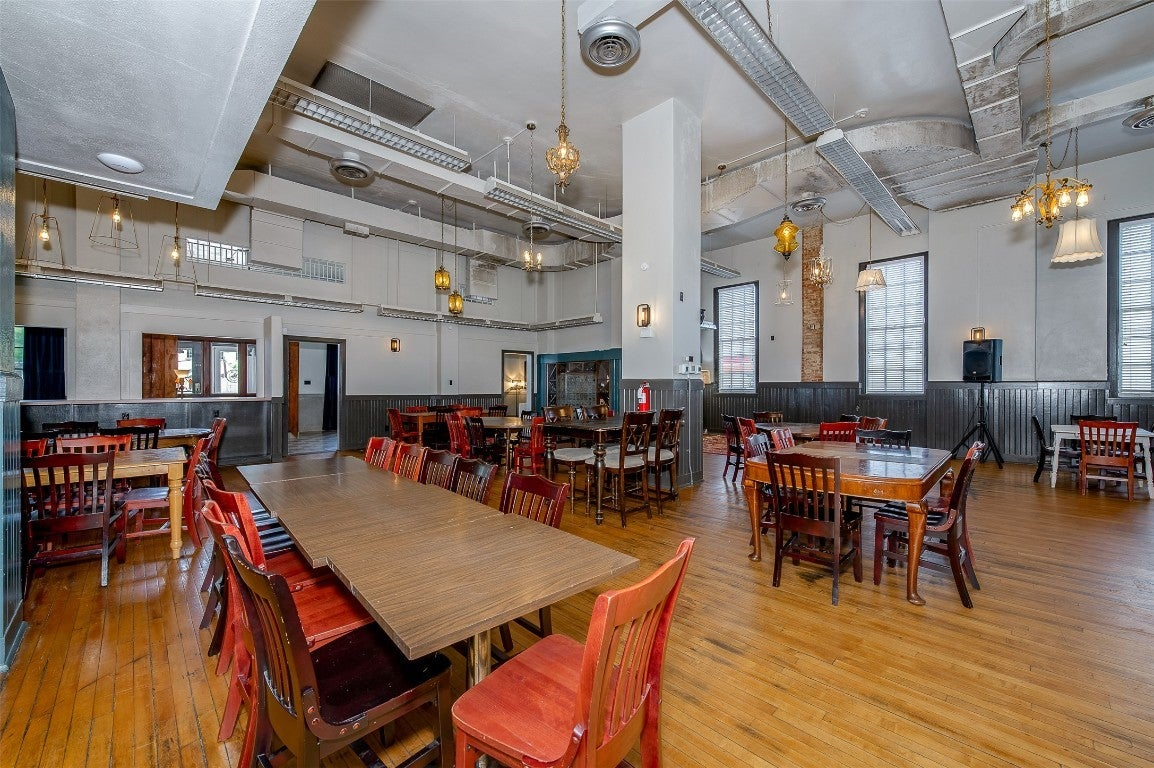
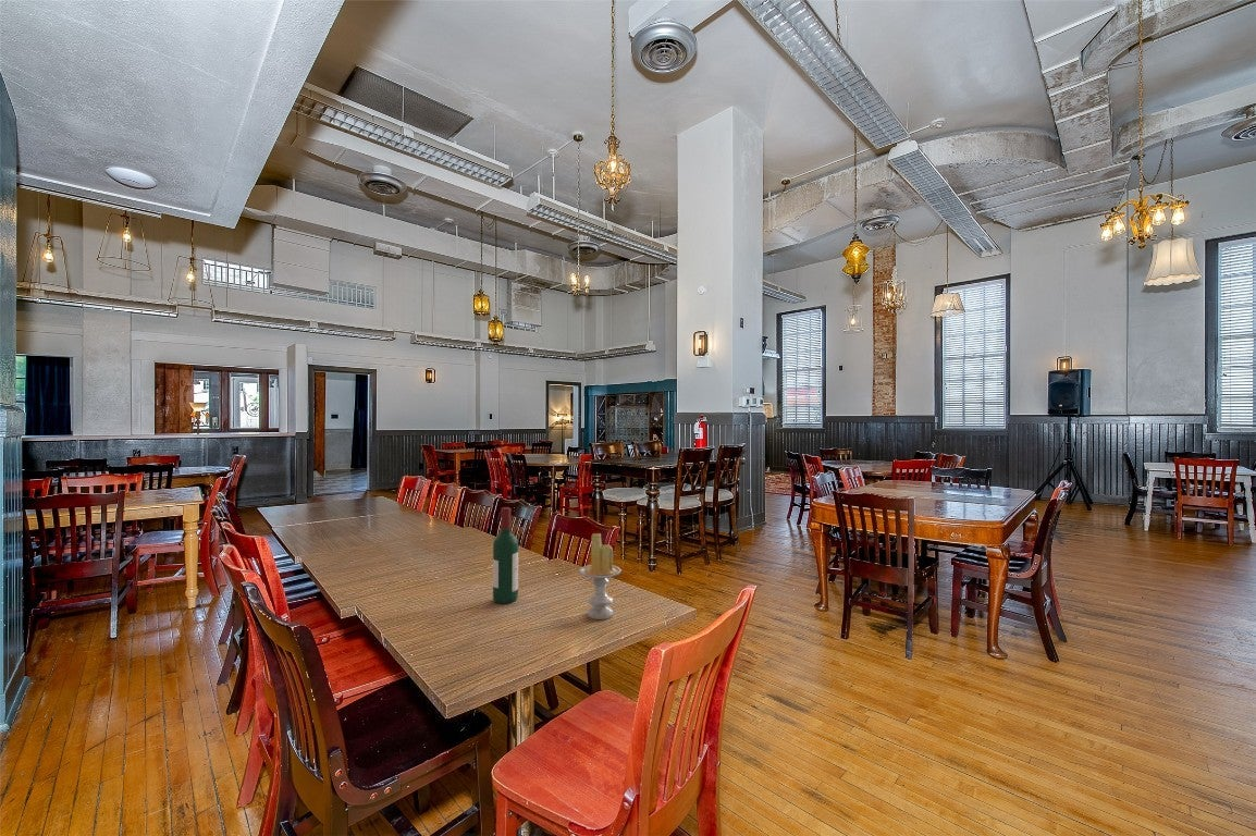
+ wine bottle (505, 553)
+ candle (600, 573)
